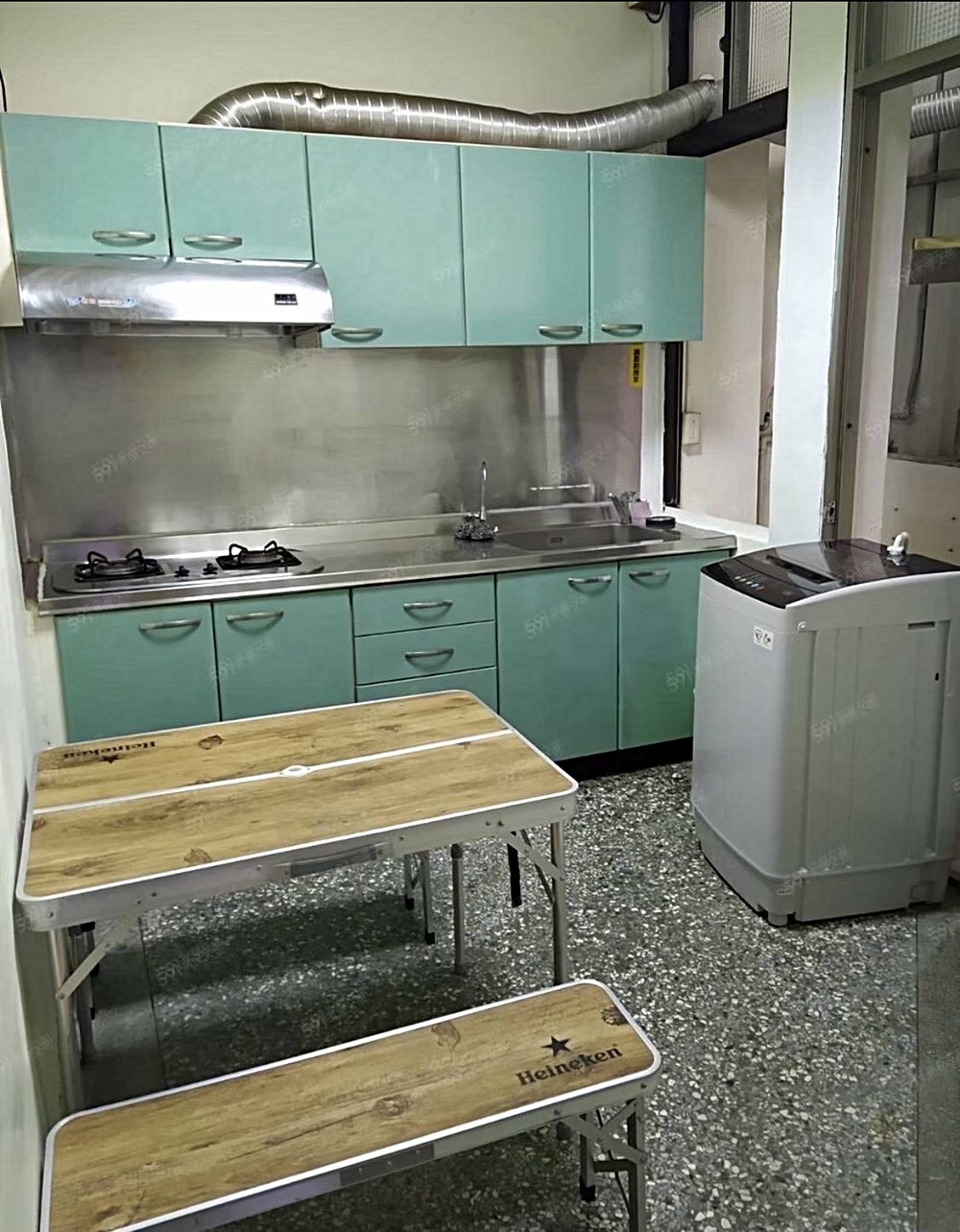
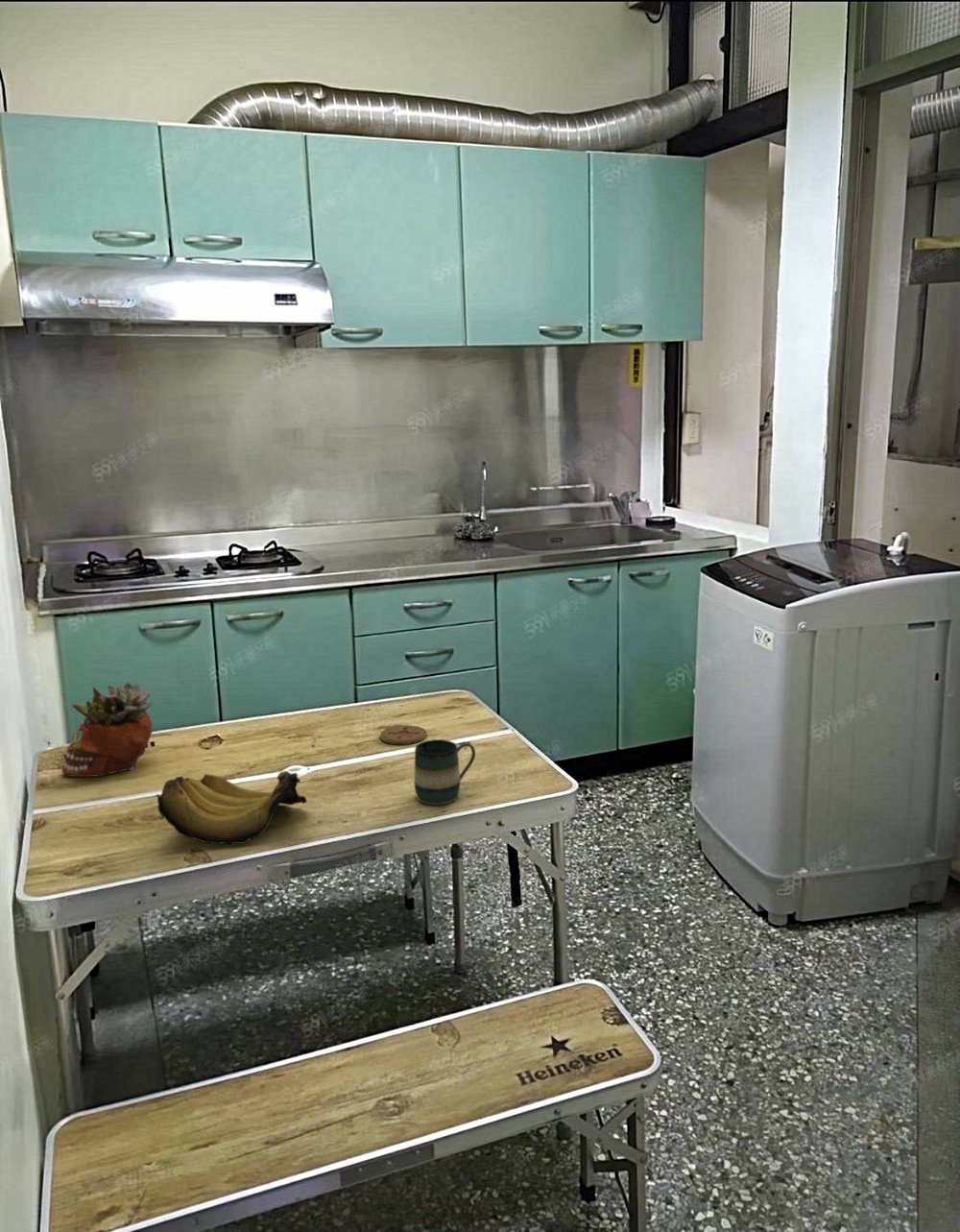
+ banana bunch (233, 793)
+ mug (445, 769)
+ coaster (403, 735)
+ succulent planter (106, 727)
